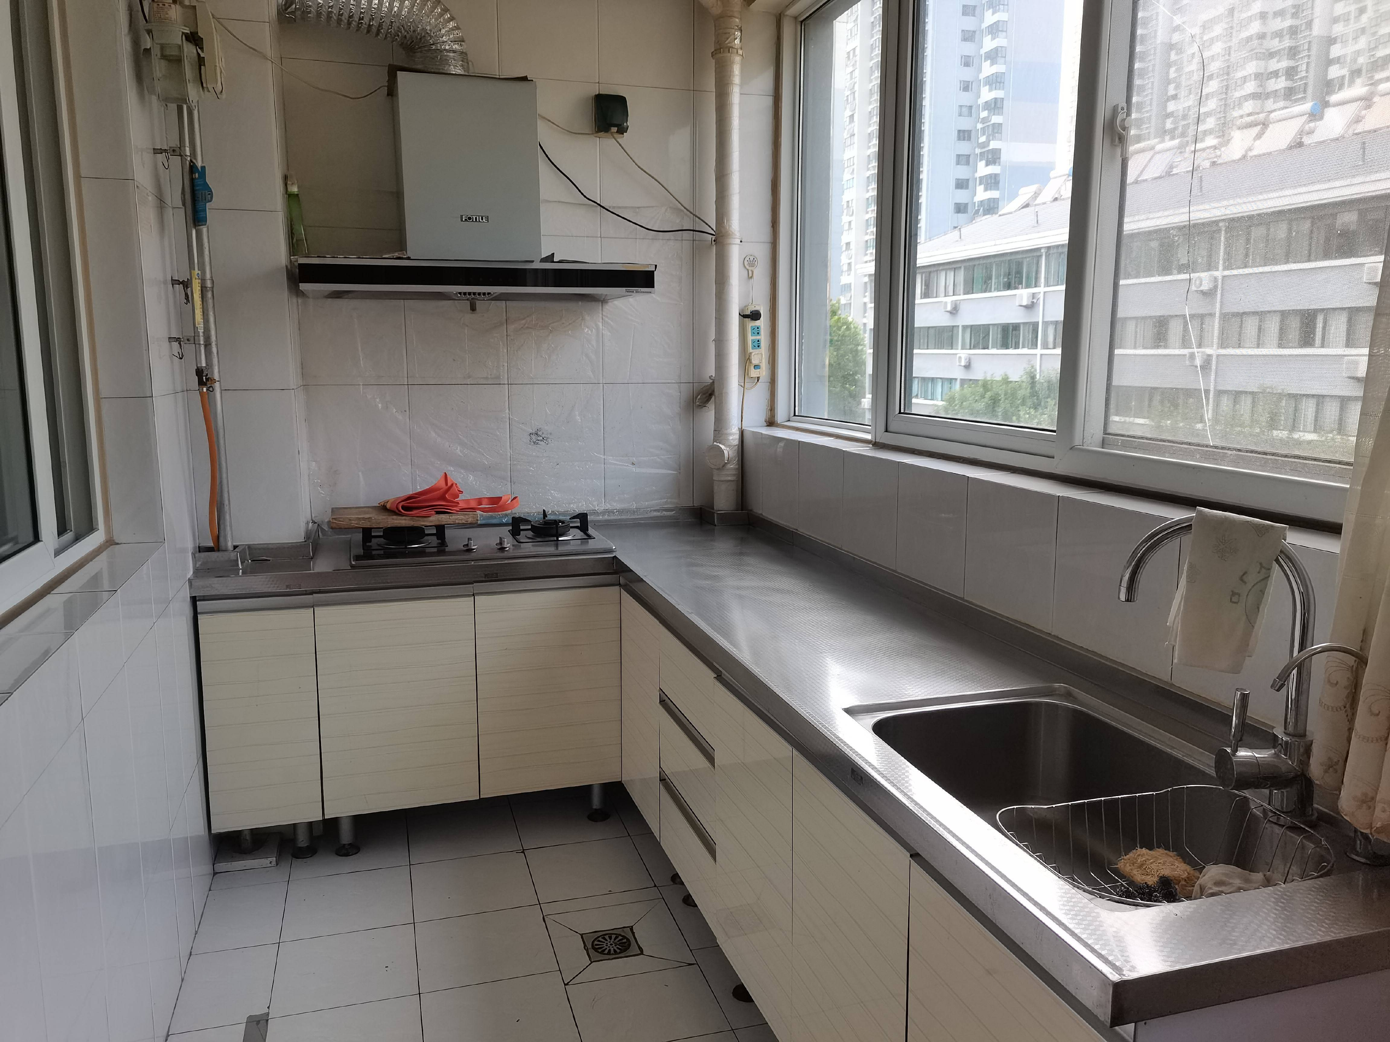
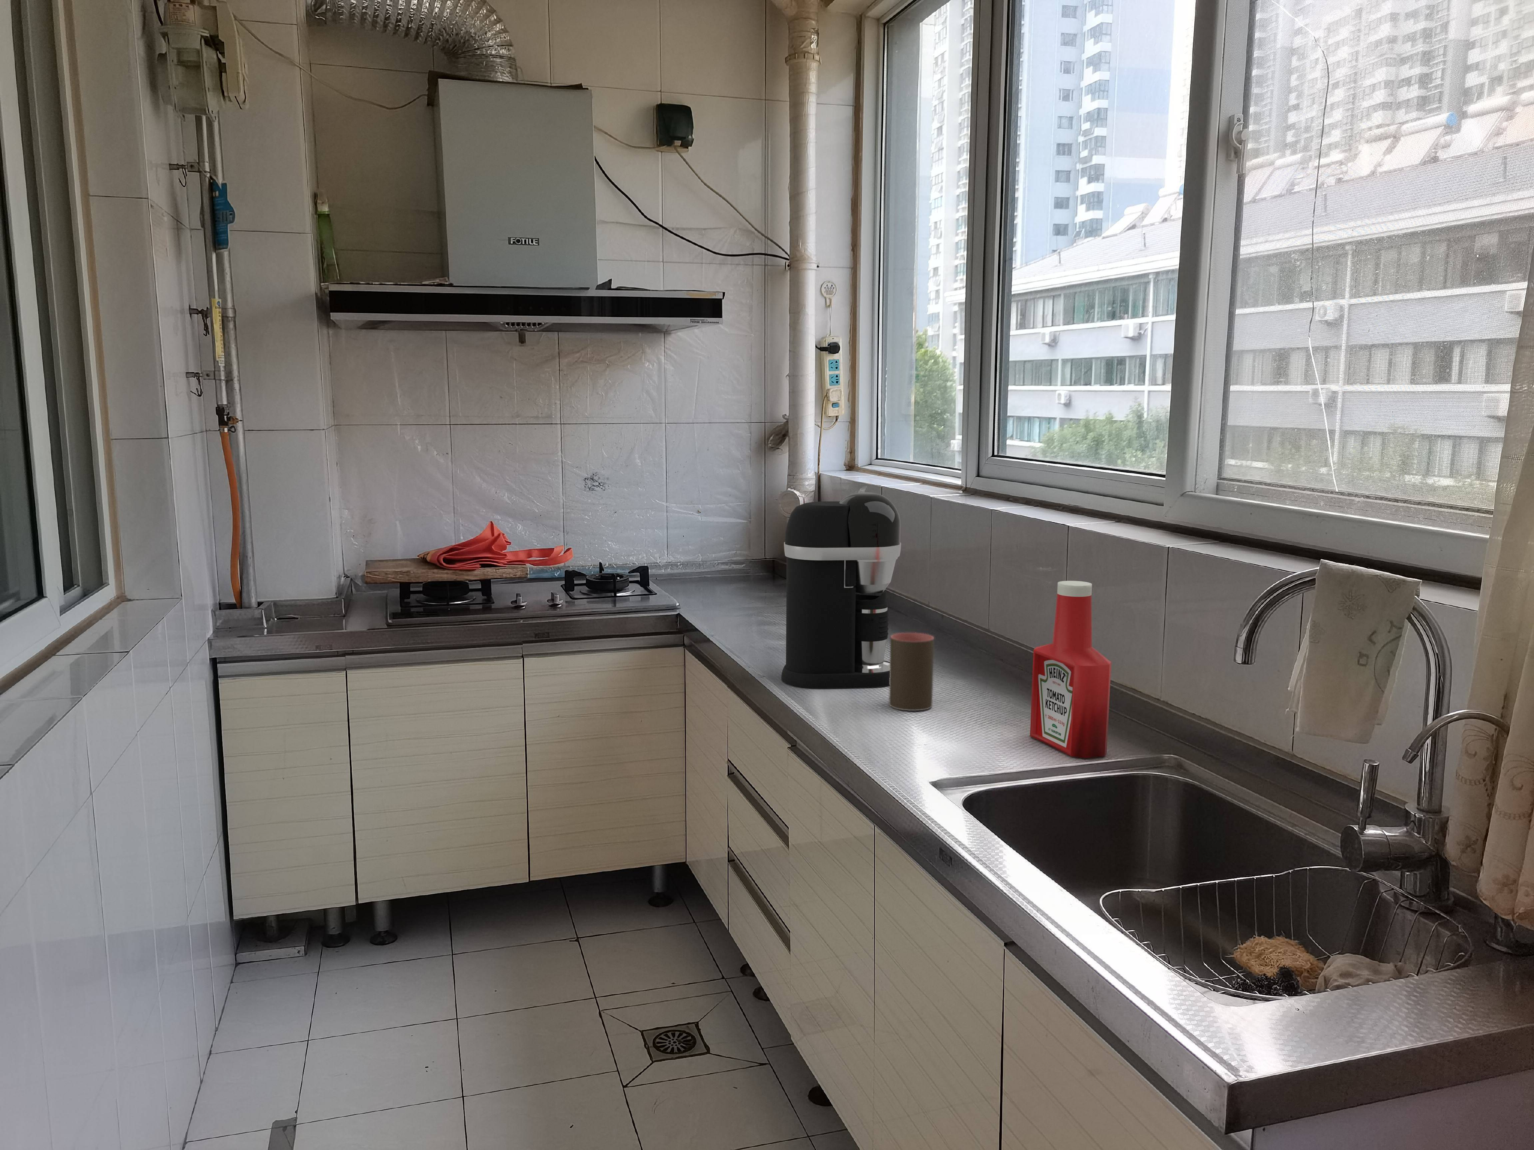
+ cup (911, 672)
+ coffee maker (842, 587)
+ soap bottle (1071, 664)
